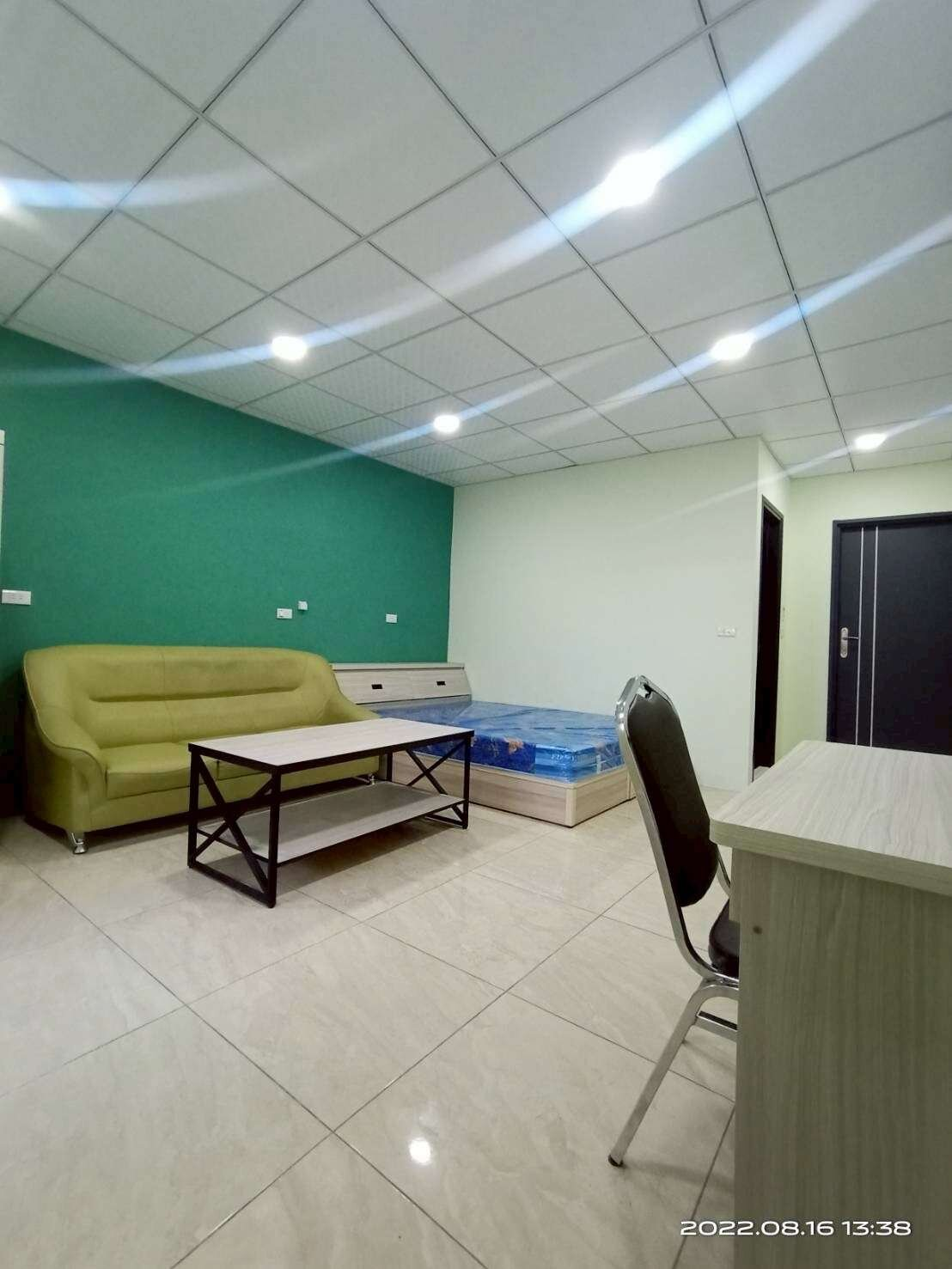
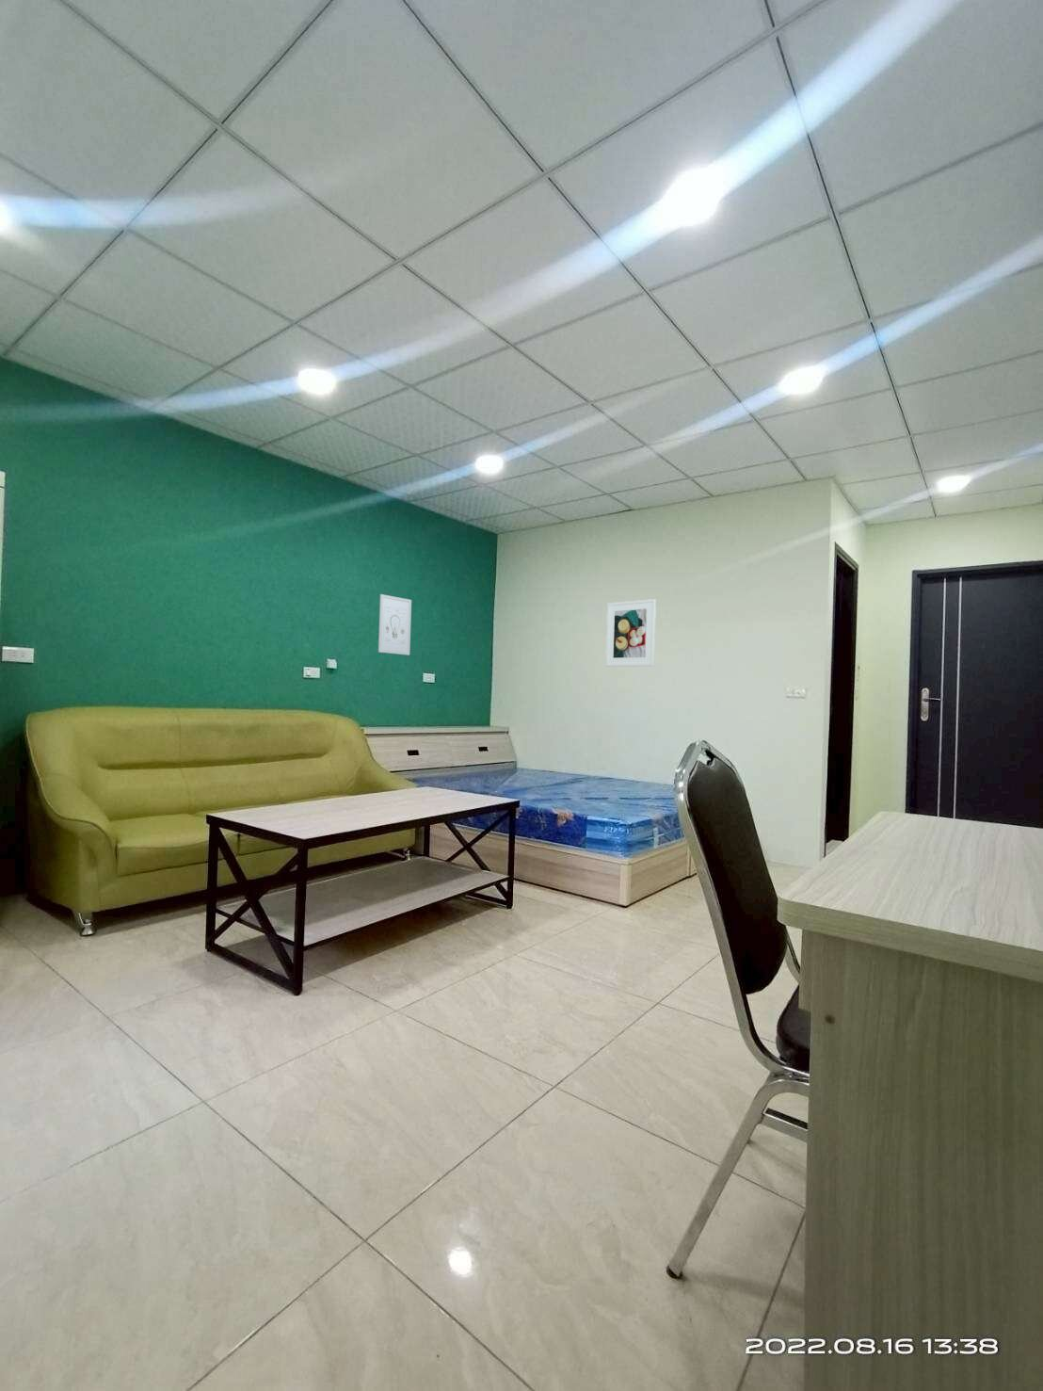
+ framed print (630, 632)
+ wall art (394, 625)
